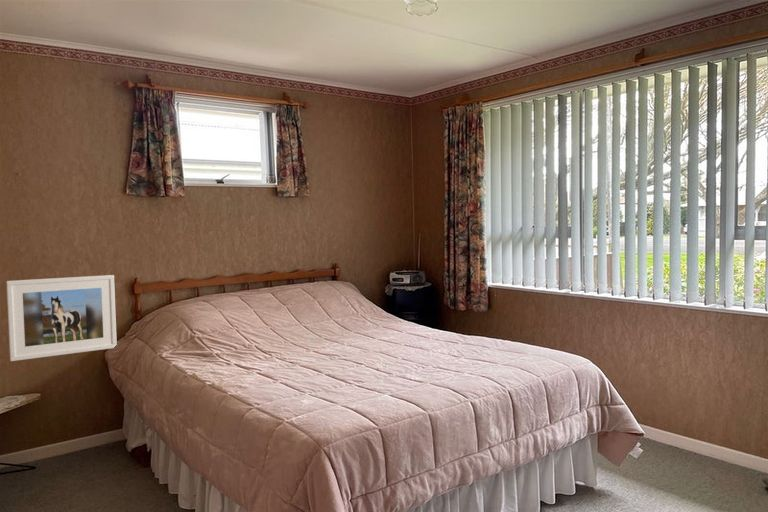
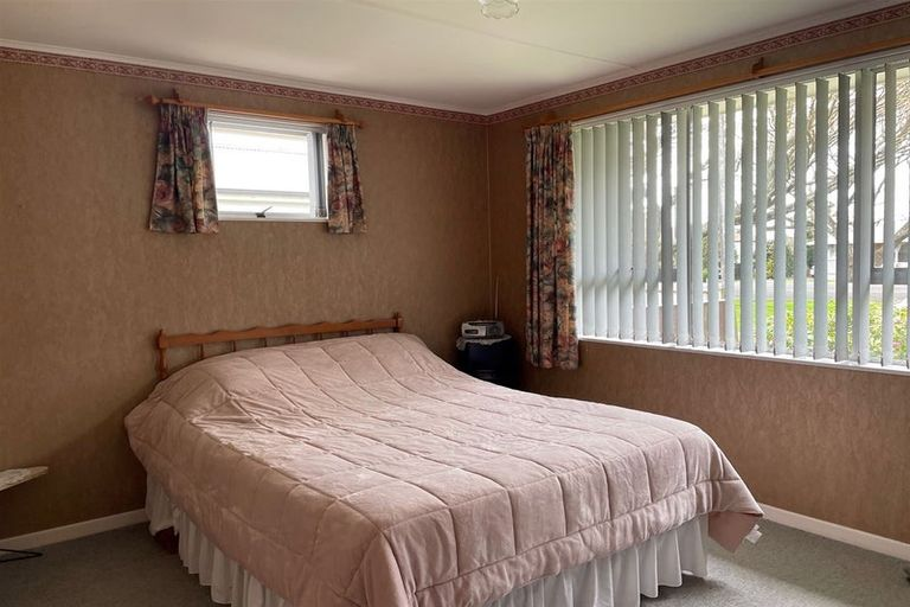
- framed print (64, 316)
